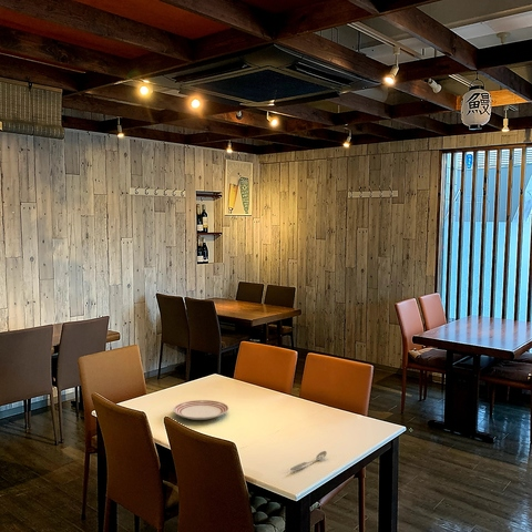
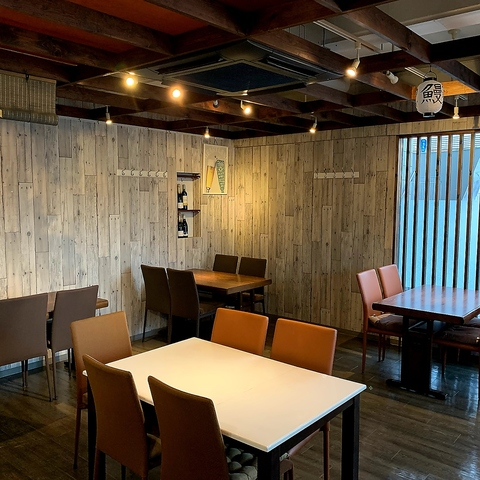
- dinner plate (201, 410)
- spoon (308, 462)
